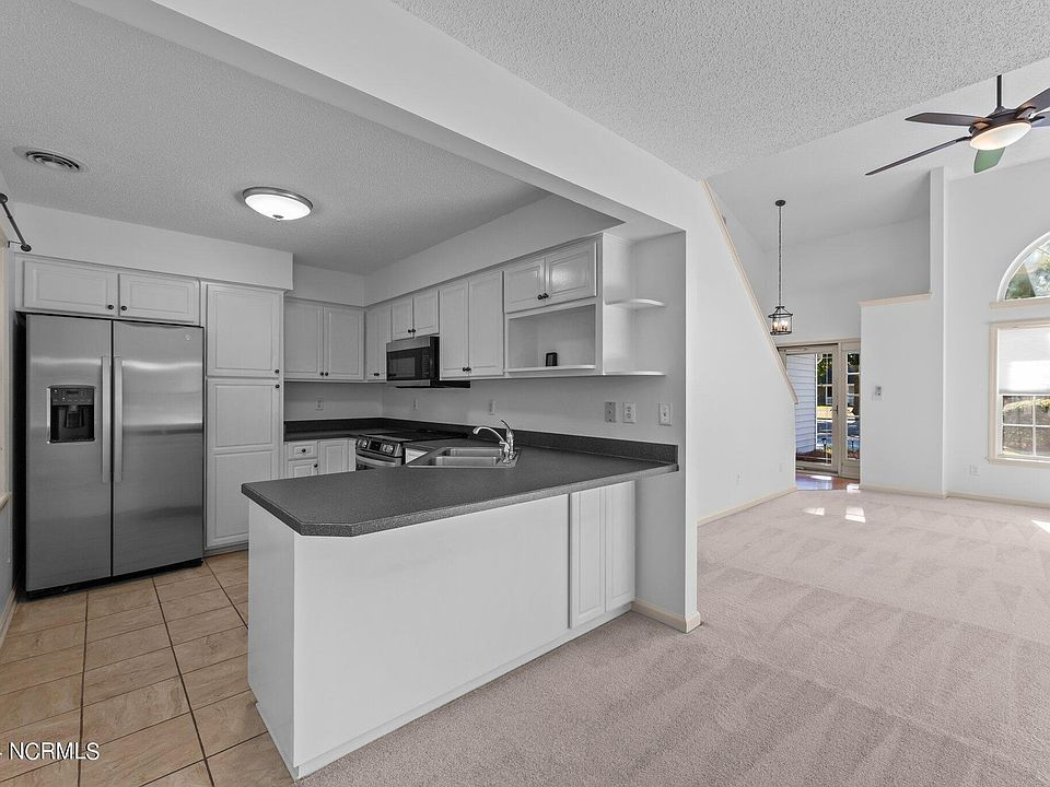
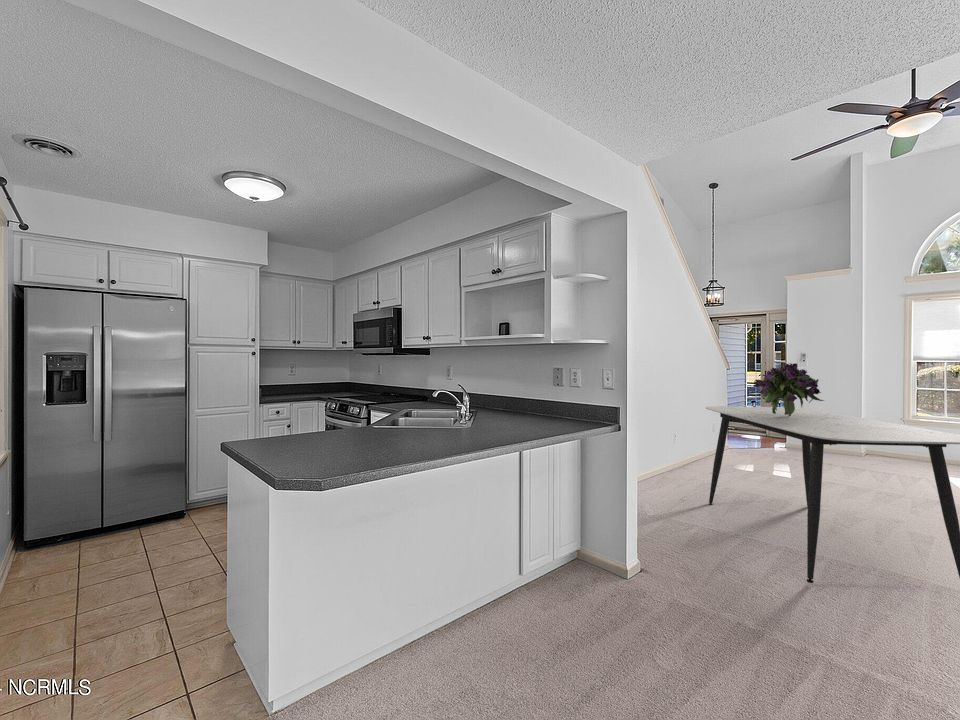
+ dining table (809, 478)
+ bouquet (788, 389)
